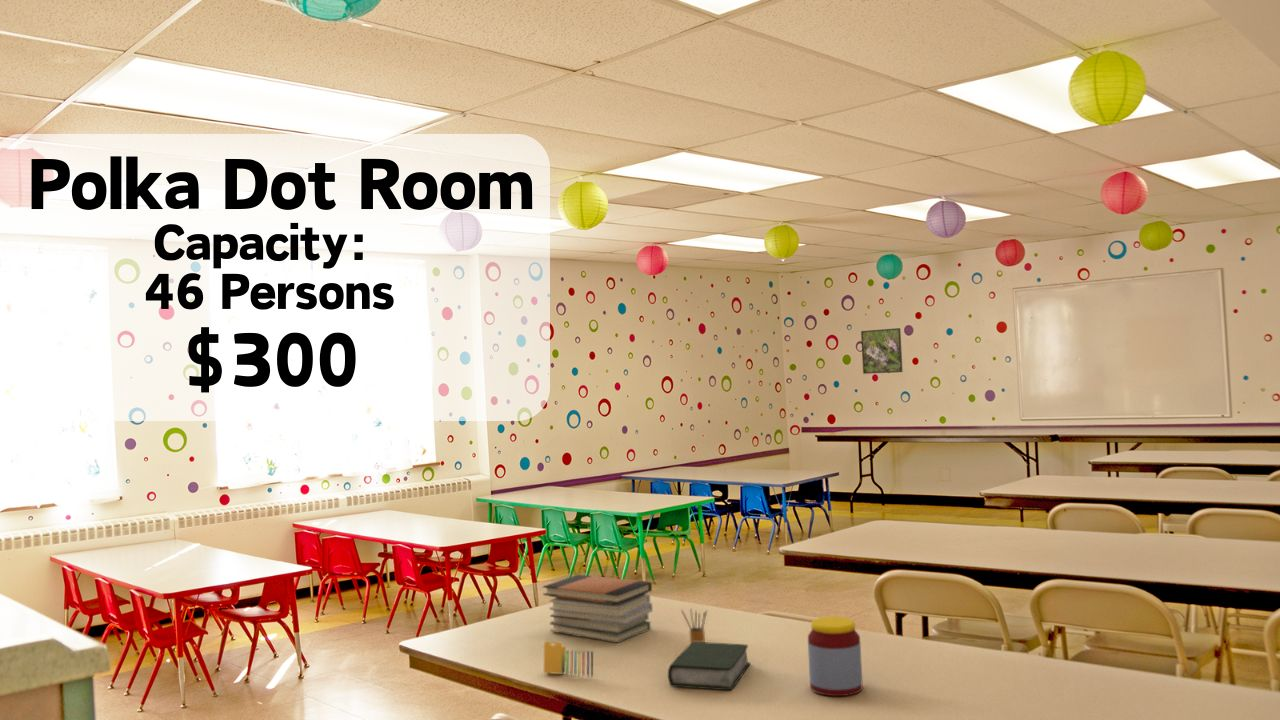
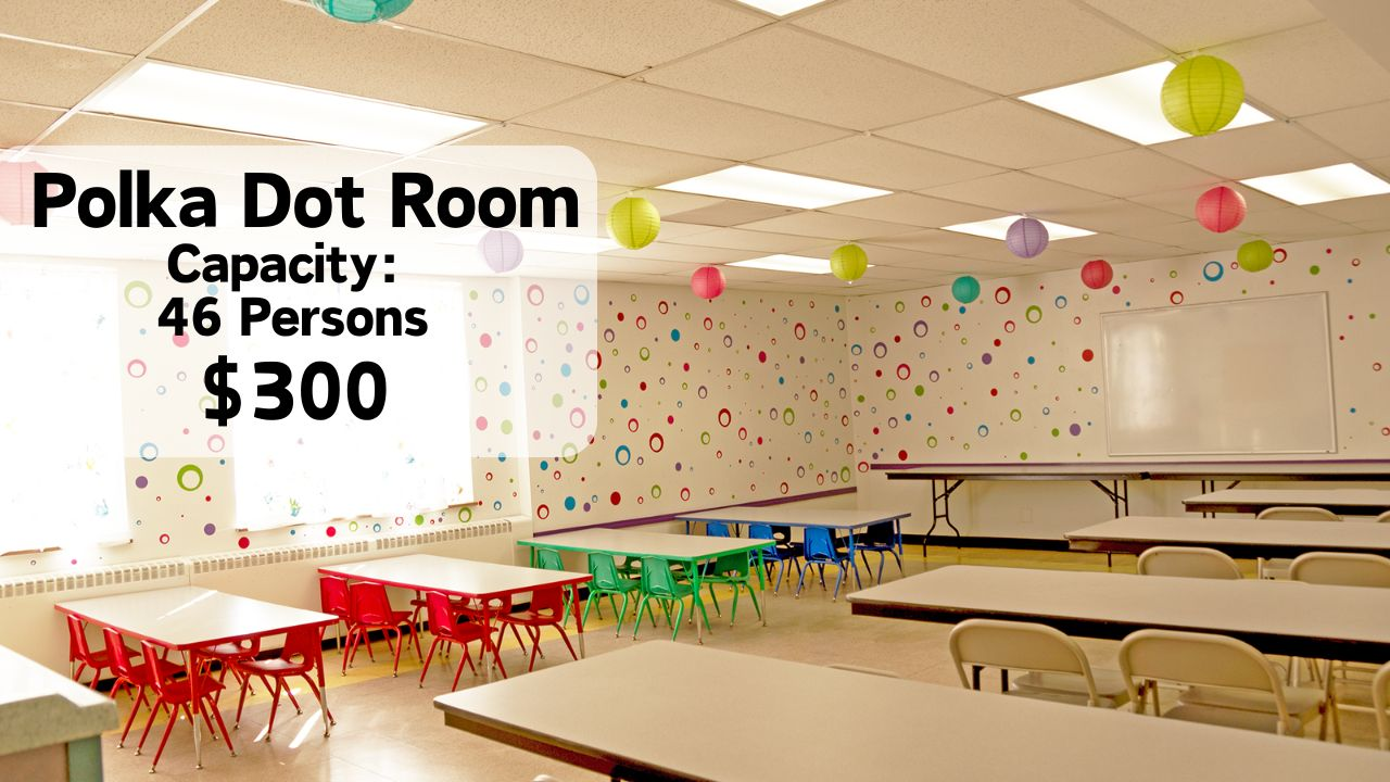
- pencil box (695, 625)
- book stack (599, 607)
- book (709, 664)
- crayon (566, 658)
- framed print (881, 351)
- jar (834, 654)
